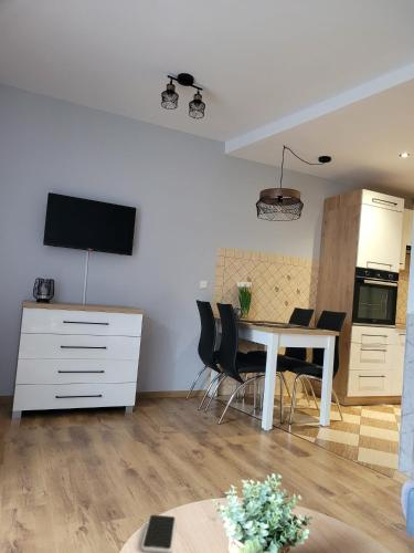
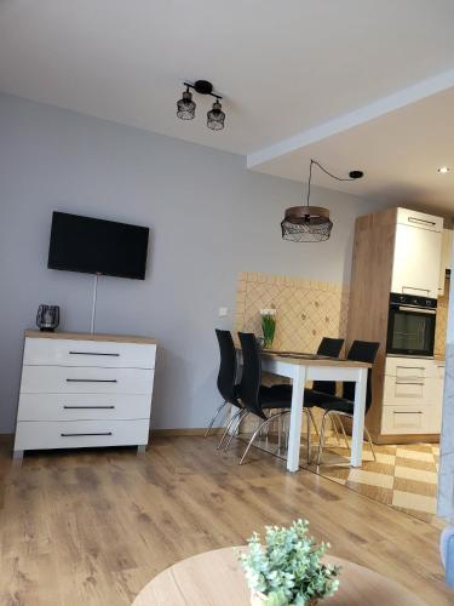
- smartphone (159, 532)
